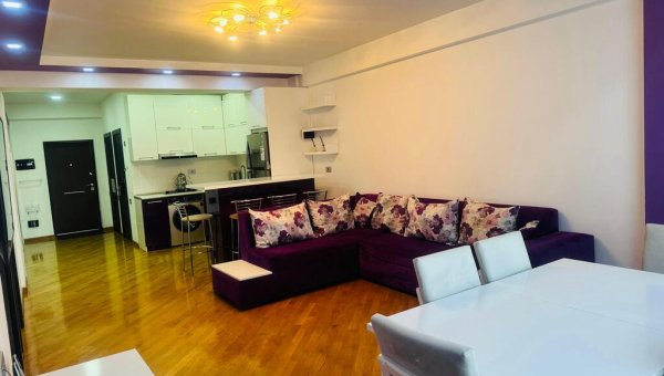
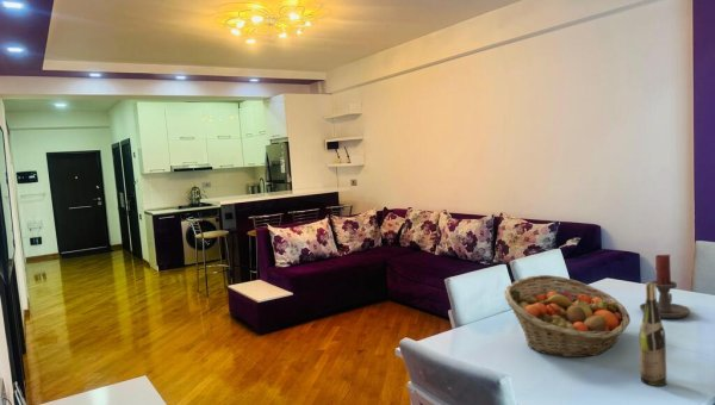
+ wine bottle (652, 332)
+ fruit basket (565, 312)
+ candle holder (664, 282)
